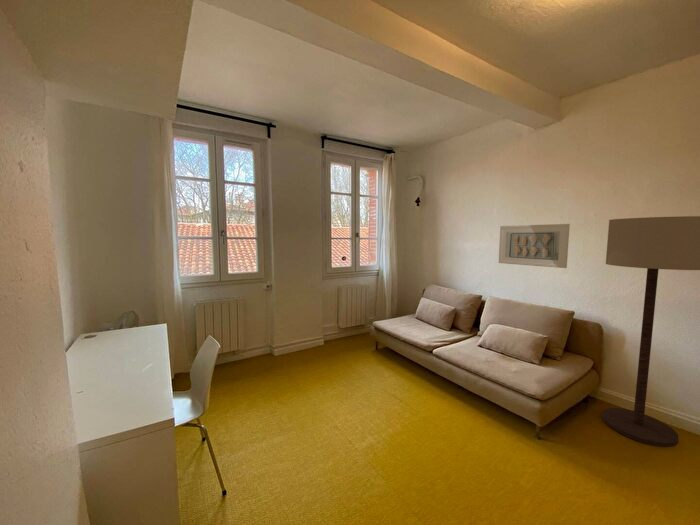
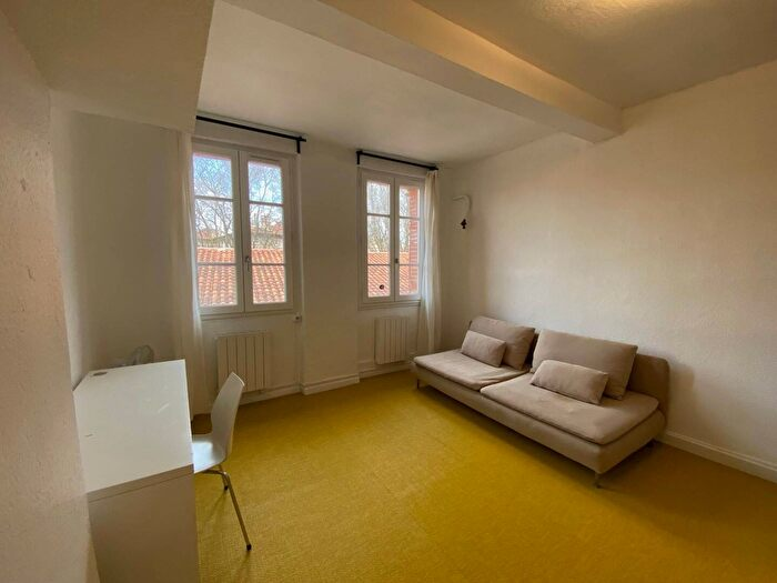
- floor lamp (647, 326)
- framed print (530, 245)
